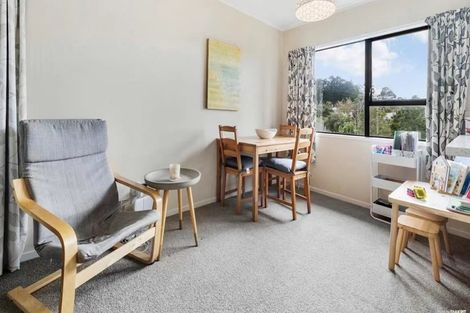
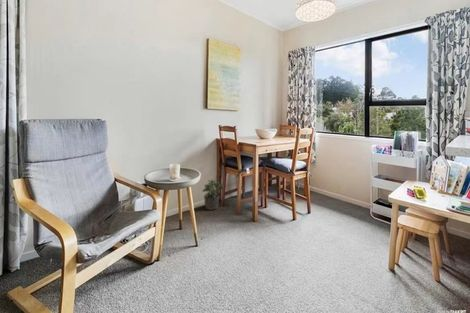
+ potted plant (213, 193)
